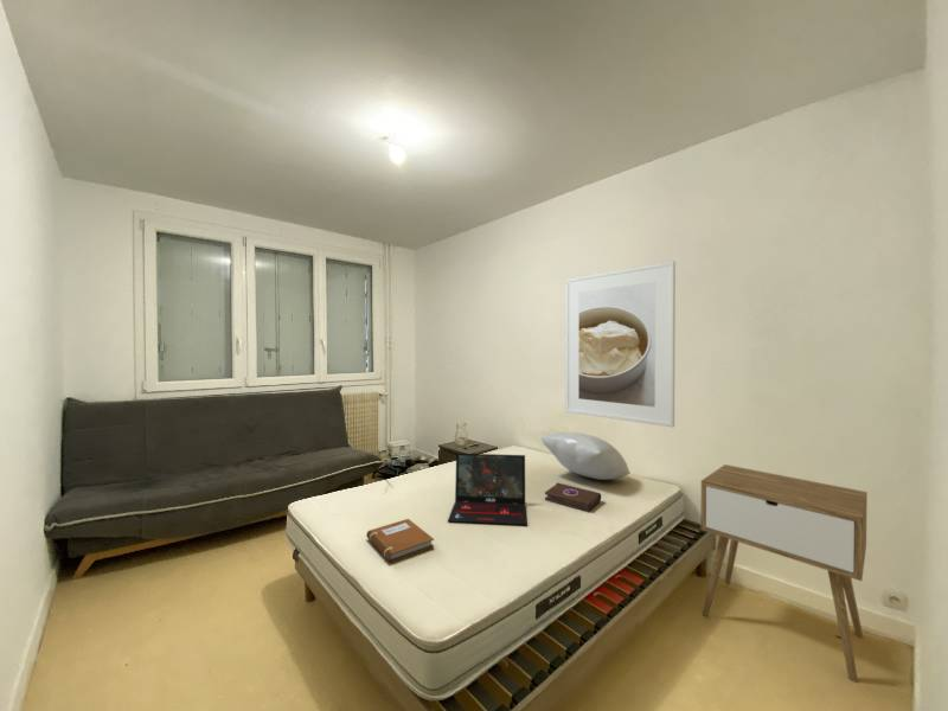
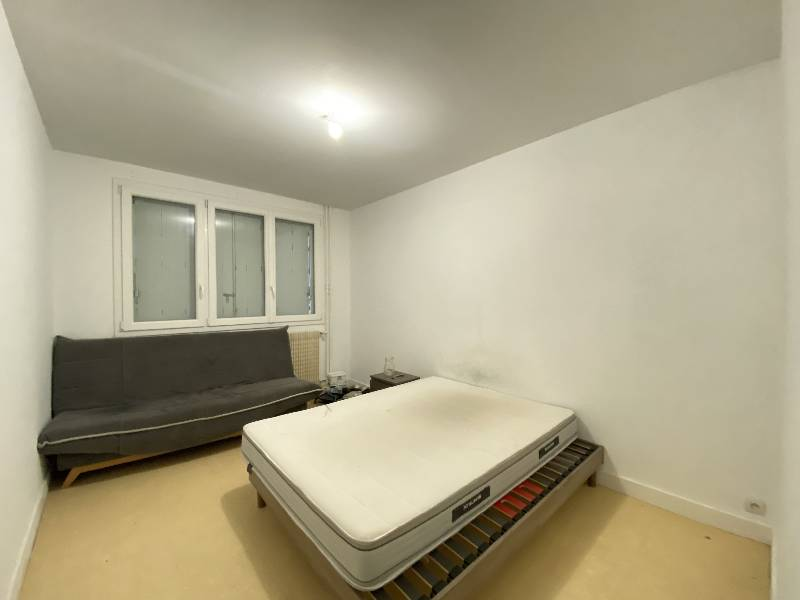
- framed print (614, 345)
- pillow (585, 455)
- nightstand (780, 555)
- notebook (398, 538)
- book (572, 495)
- laptop (488, 487)
